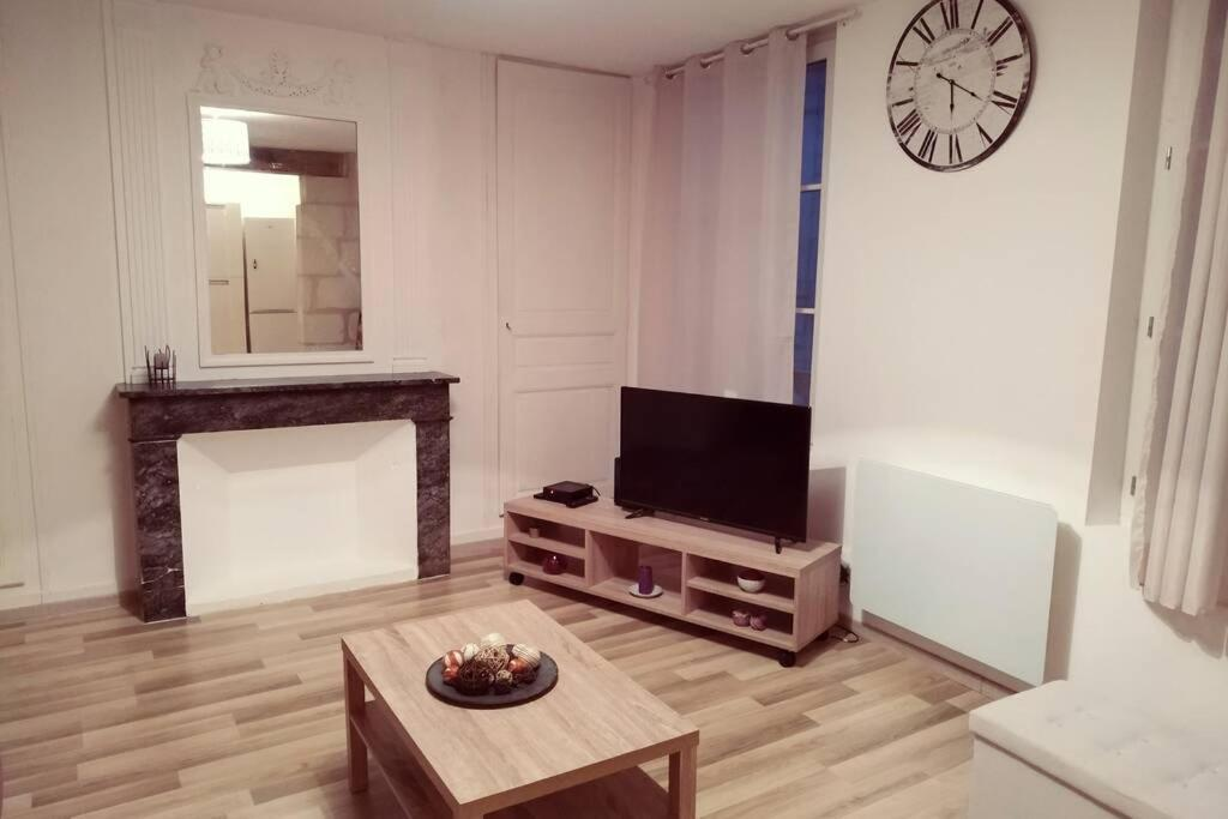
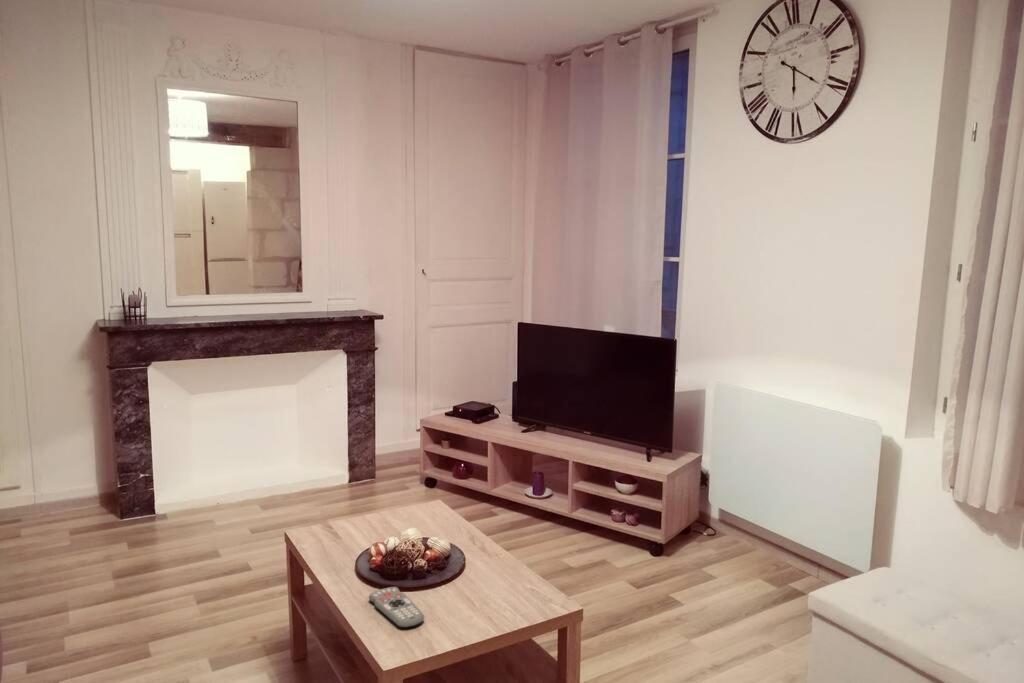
+ remote control (397, 607)
